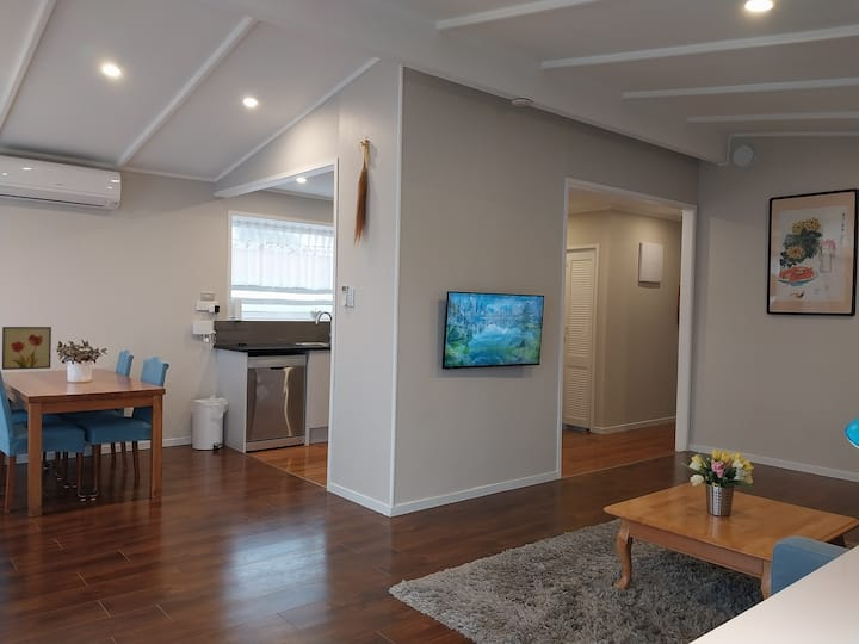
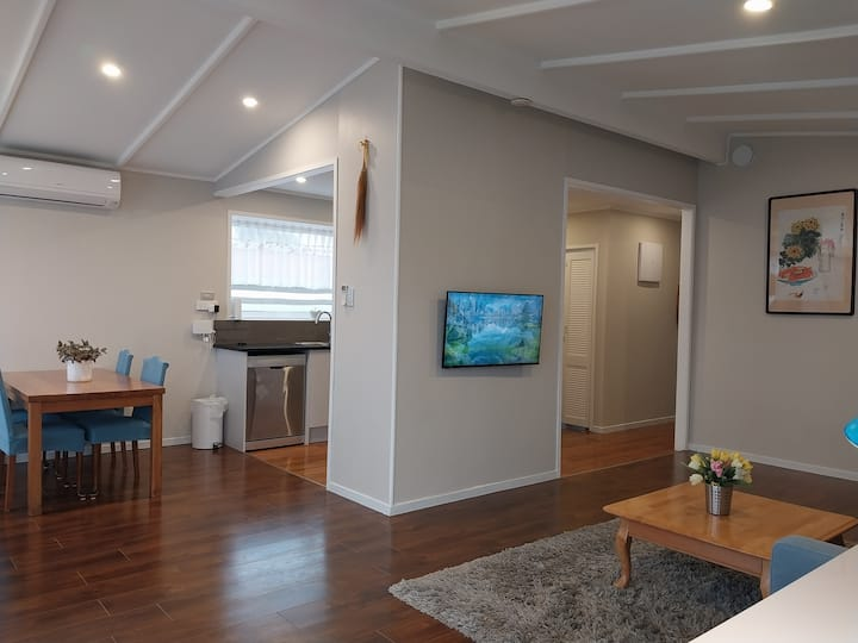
- wall art (26, 347)
